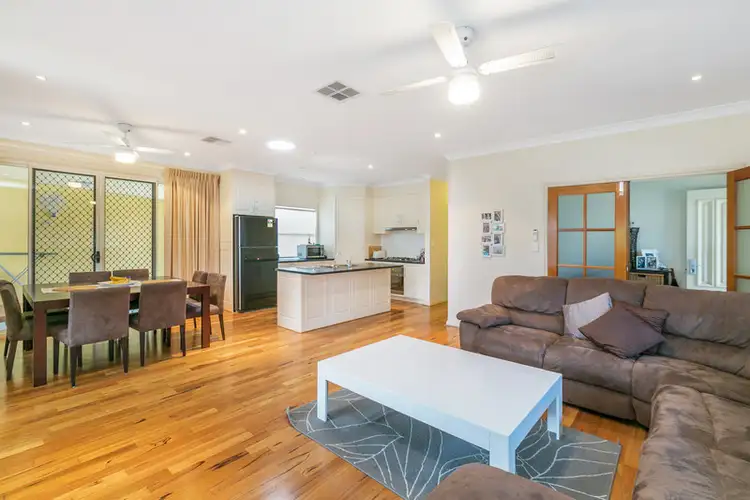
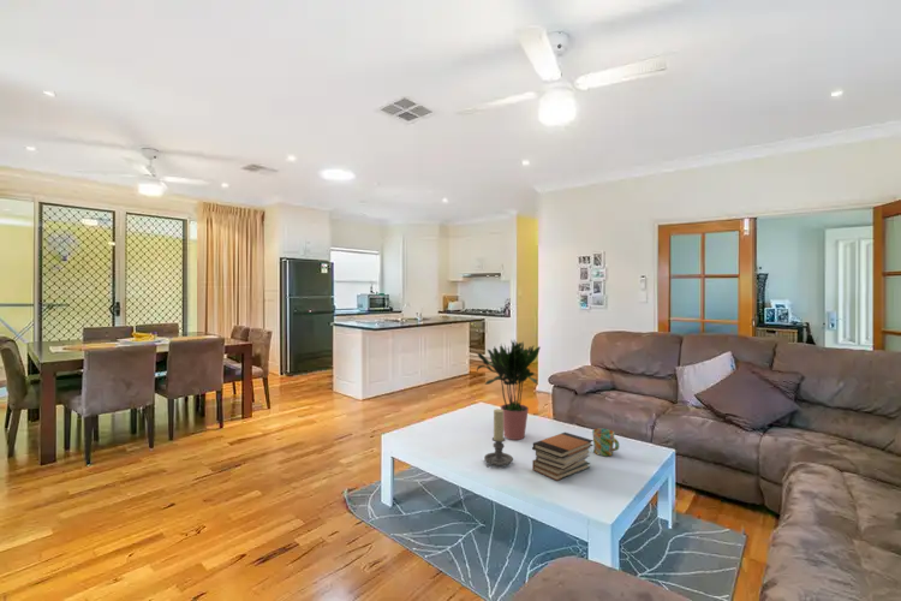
+ mug (605, 442)
+ book stack (562, 454)
+ candle holder (496, 436)
+ potted plant (507, 386)
